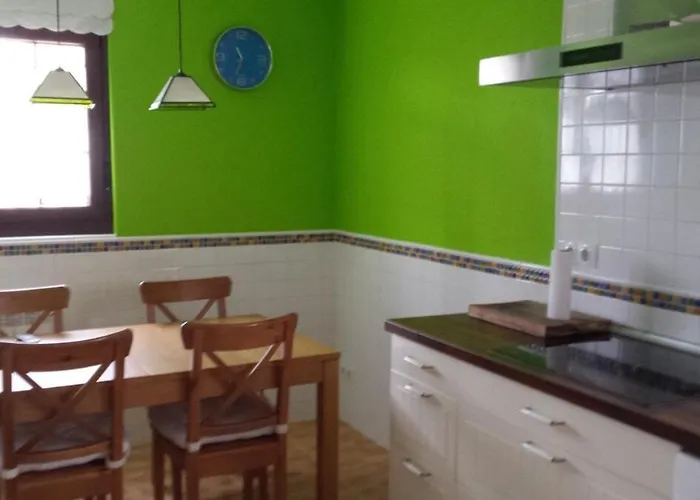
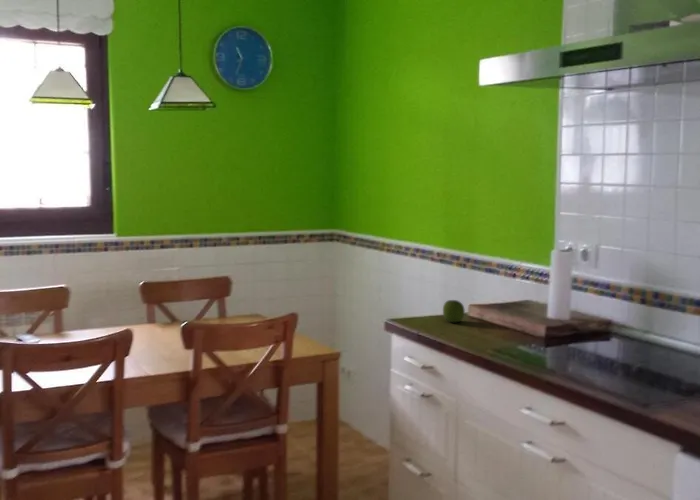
+ apple (453, 310)
